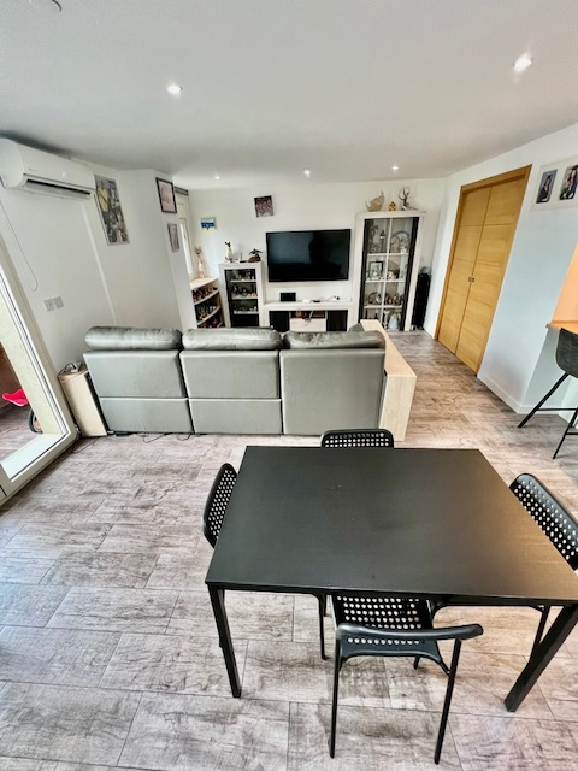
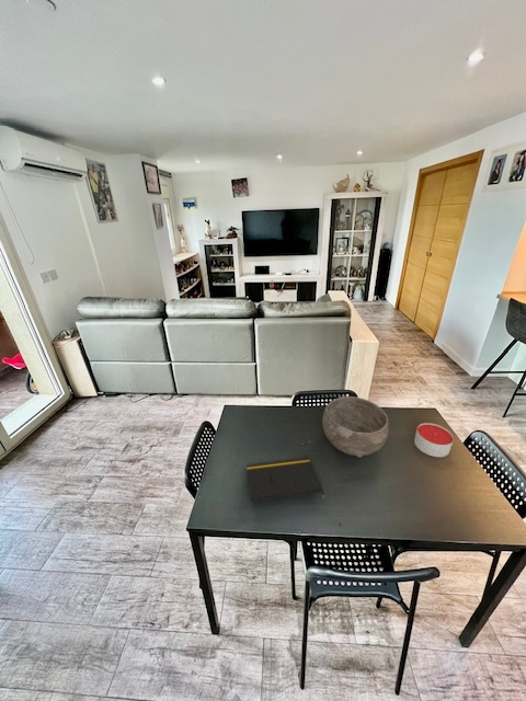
+ candle (433, 438)
+ notepad (282, 478)
+ bowl (353, 428)
